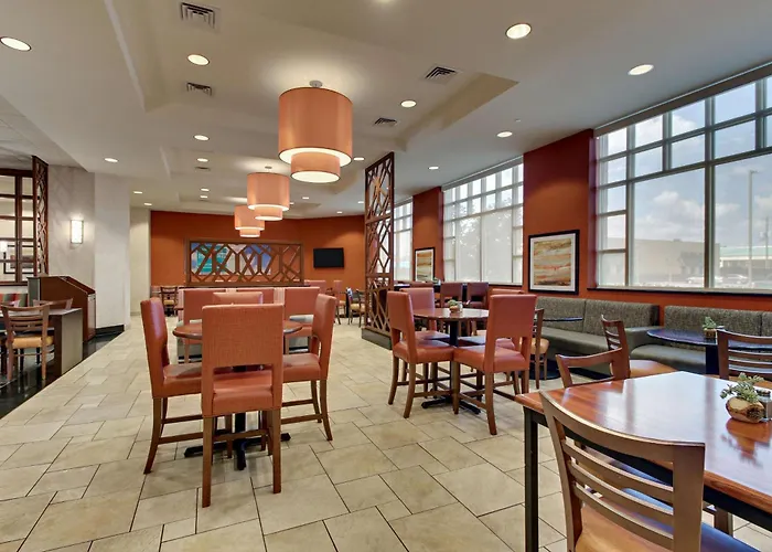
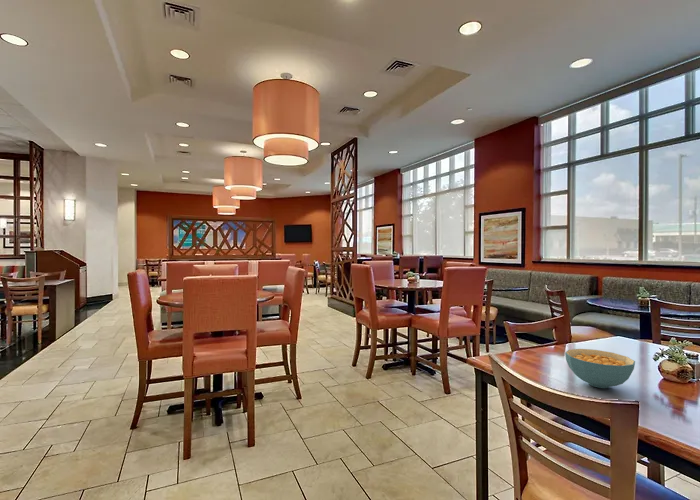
+ cereal bowl (598, 370)
